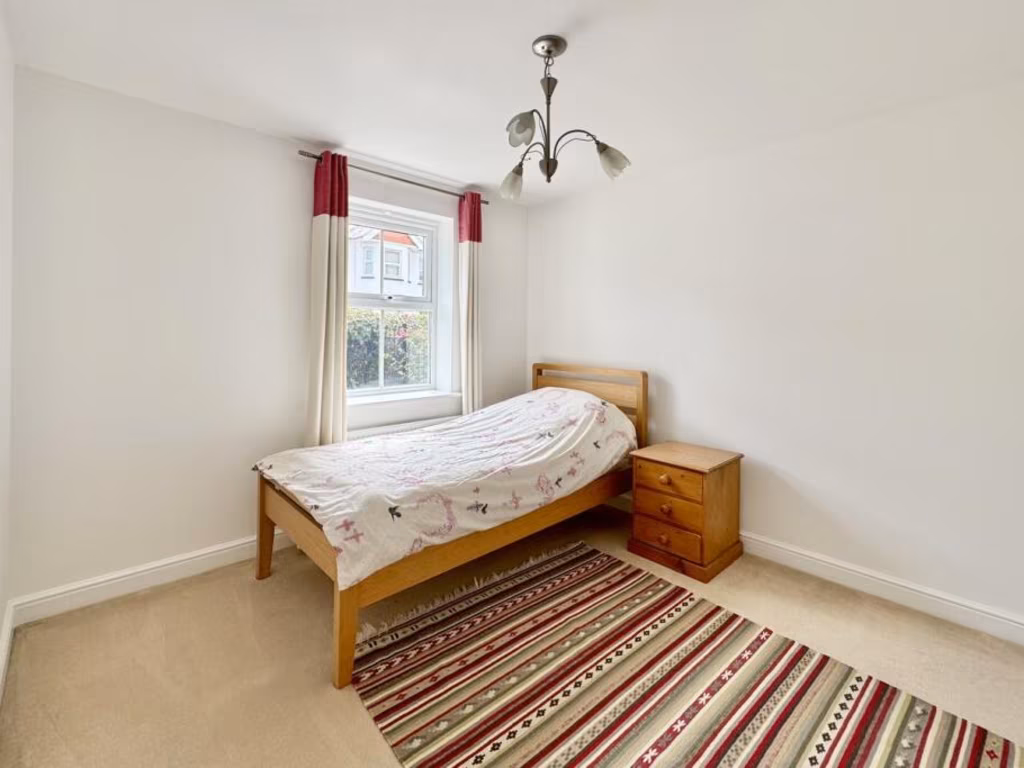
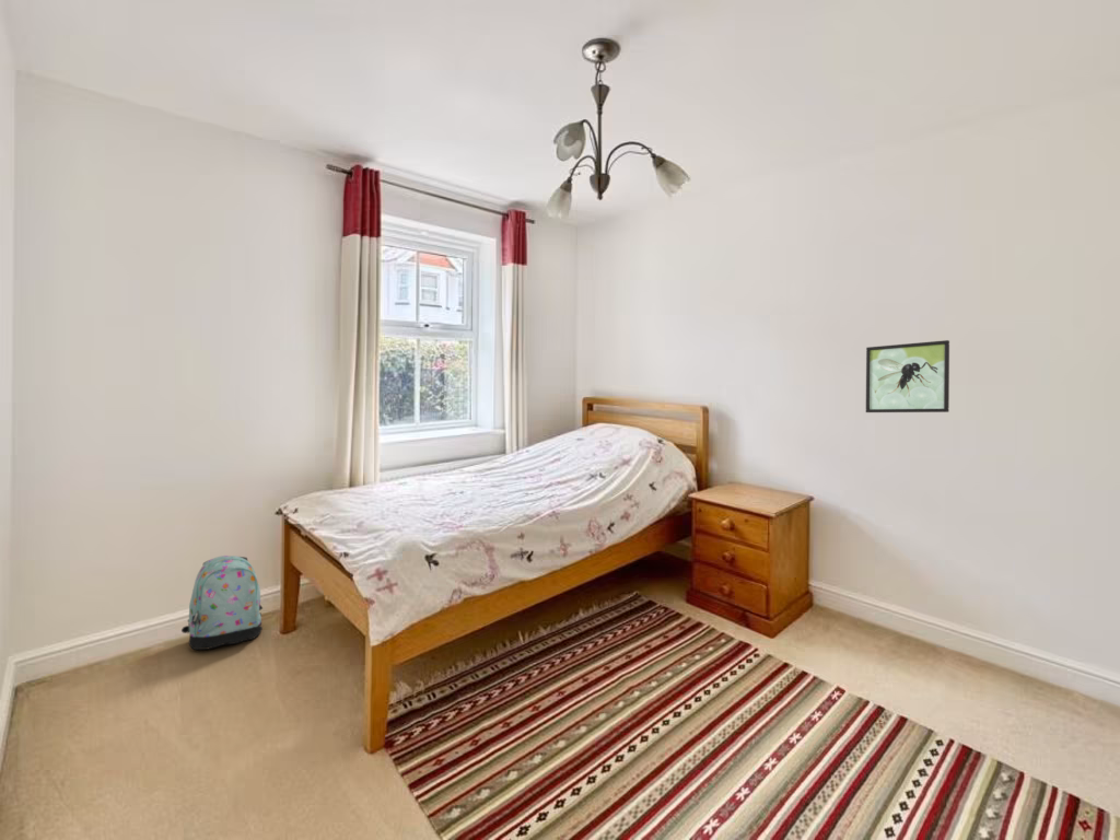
+ backpack (229, 598)
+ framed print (906, 377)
